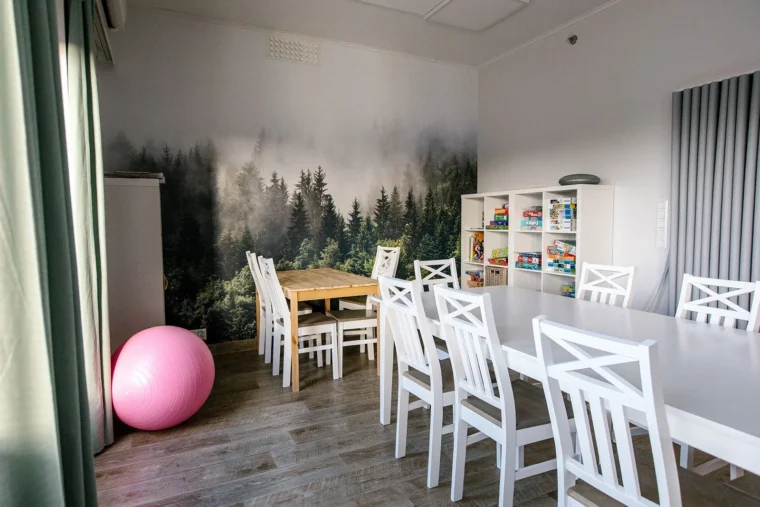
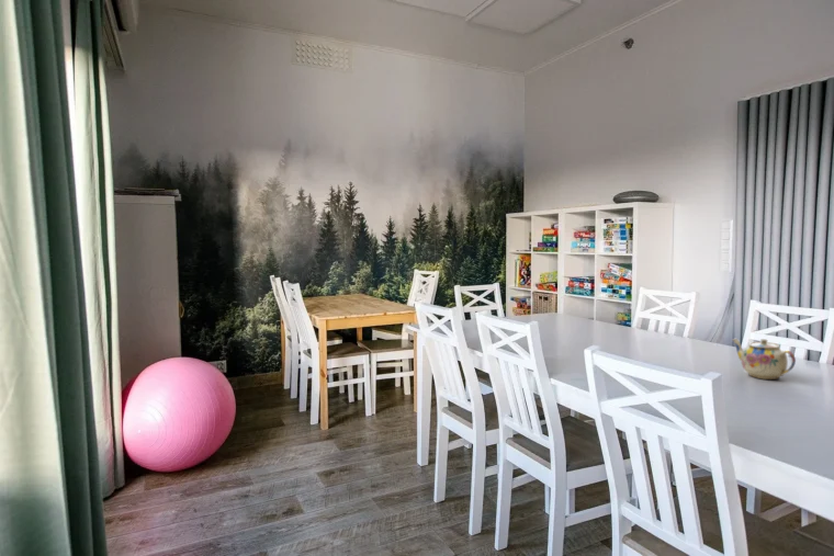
+ teapot (760, 356)
